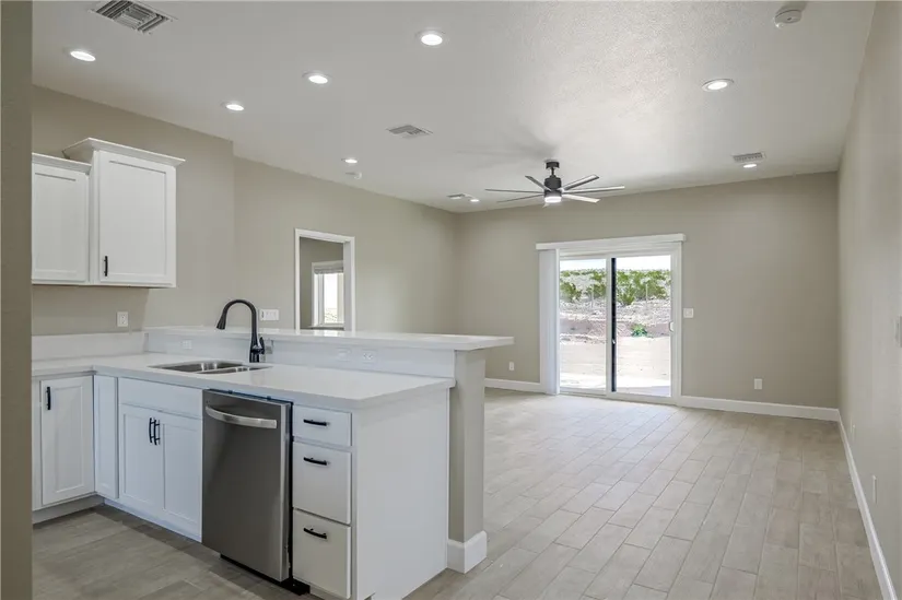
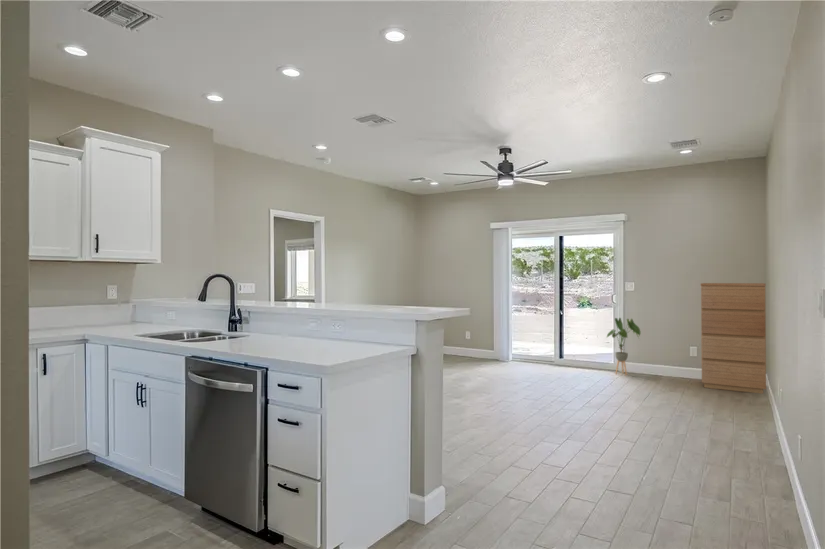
+ dresser (732, 334)
+ house plant (623, 344)
